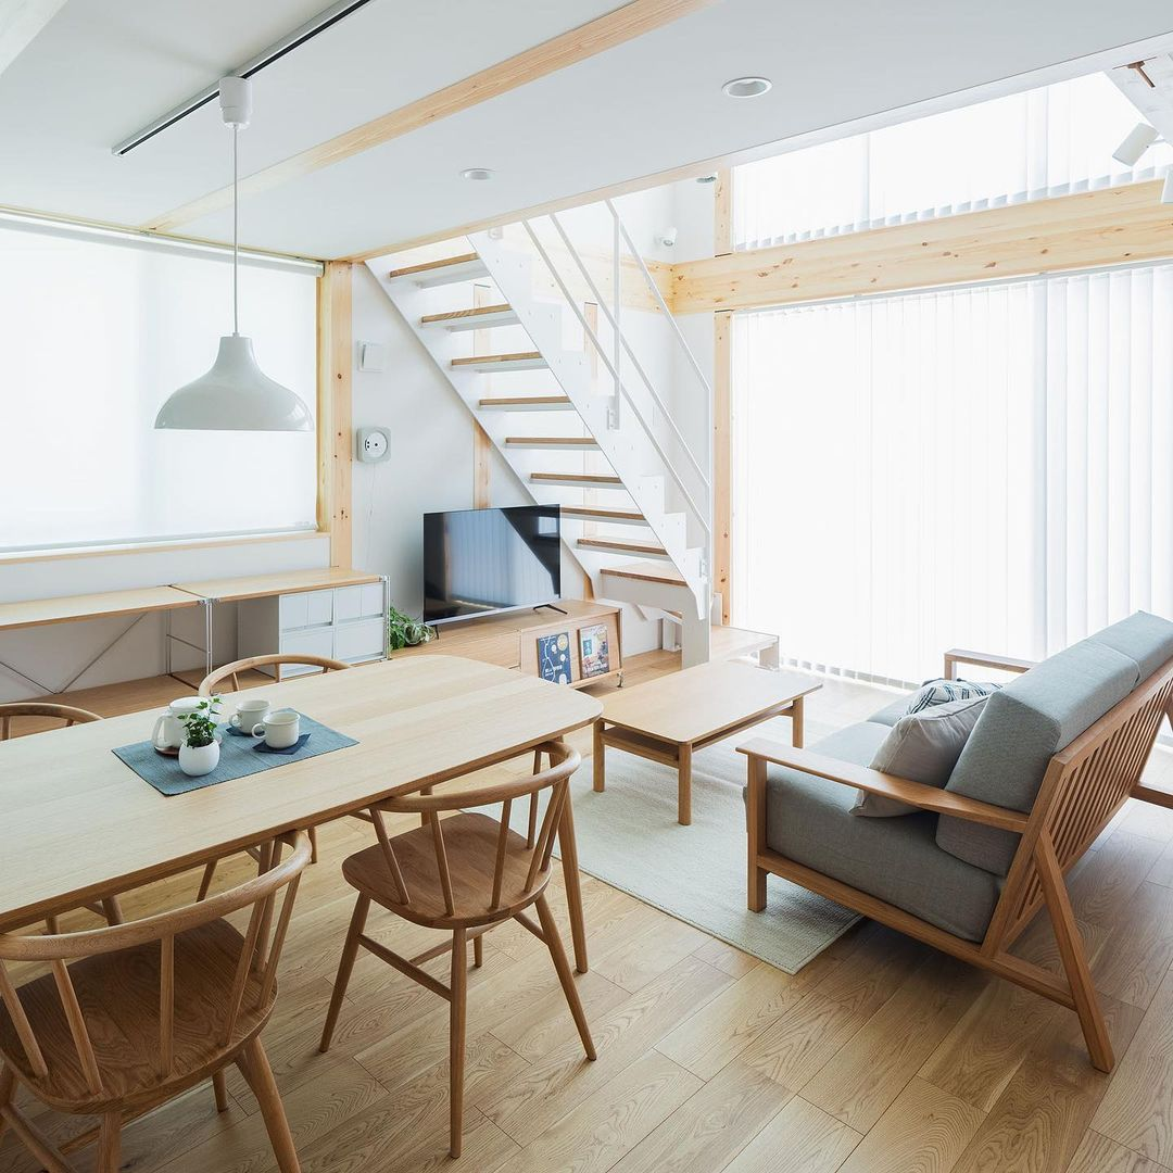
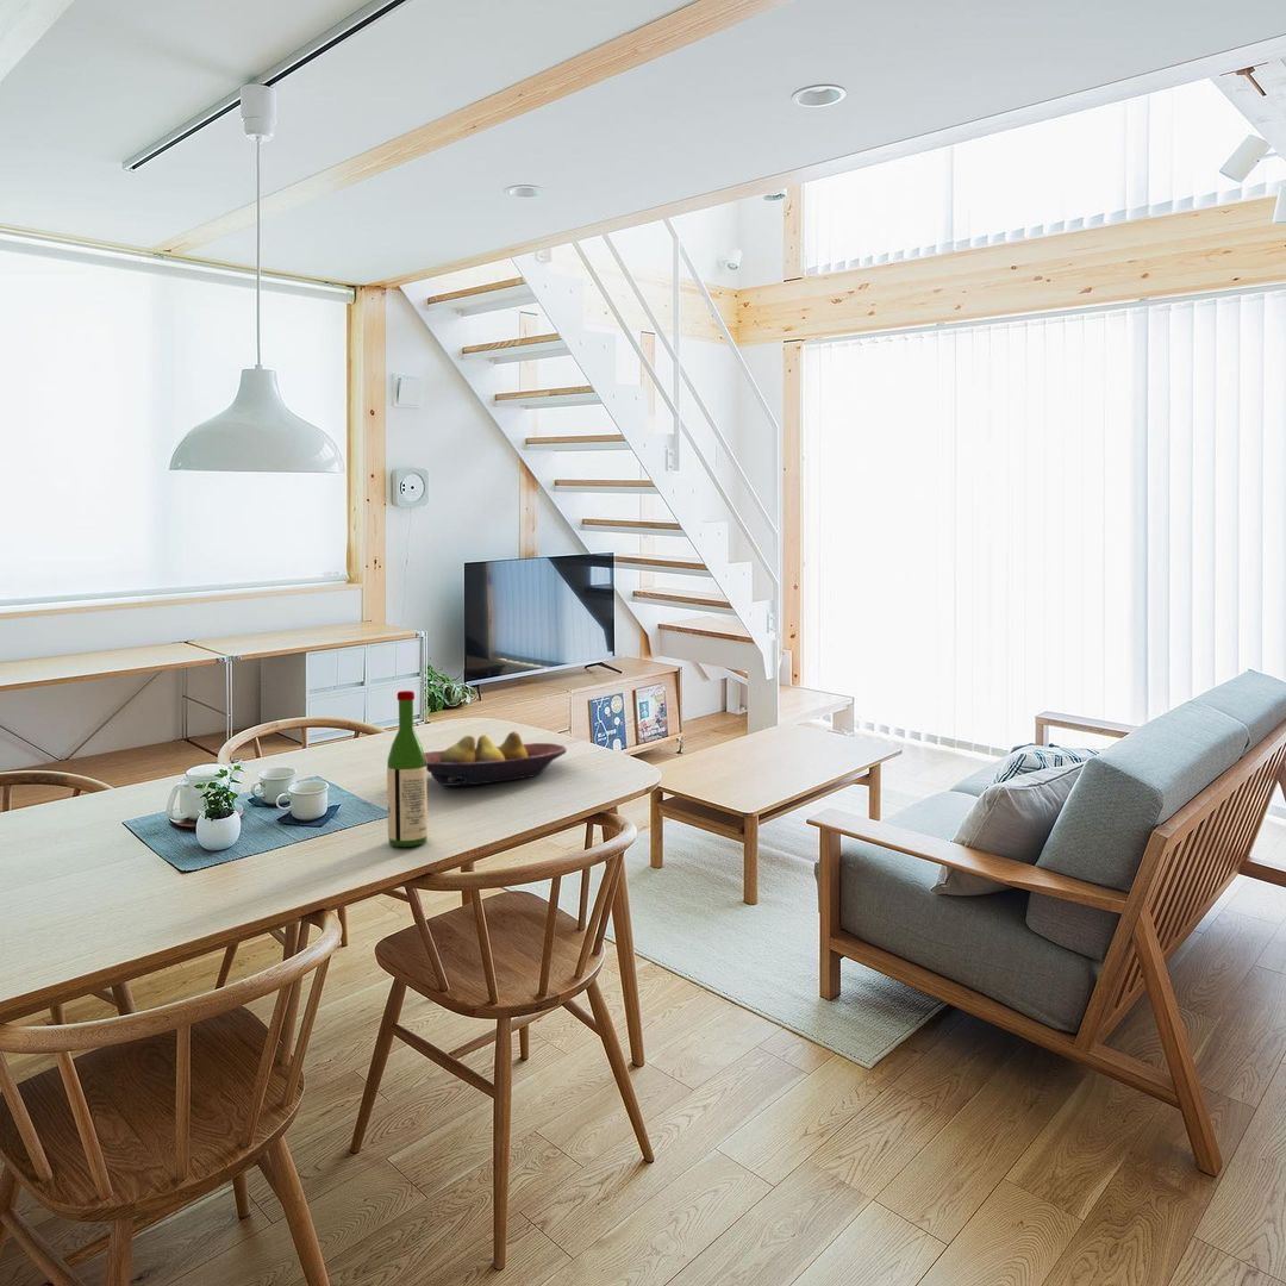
+ wine bottle (406, 767)
+ fruit bowl (491, 755)
